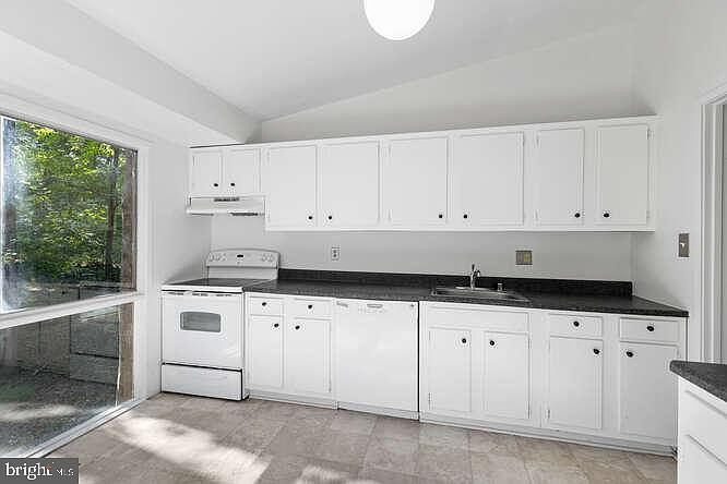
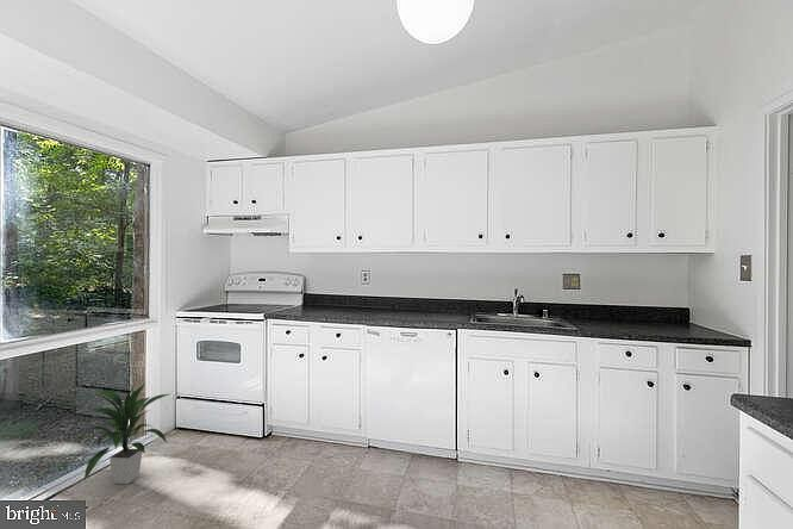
+ indoor plant (121, 431)
